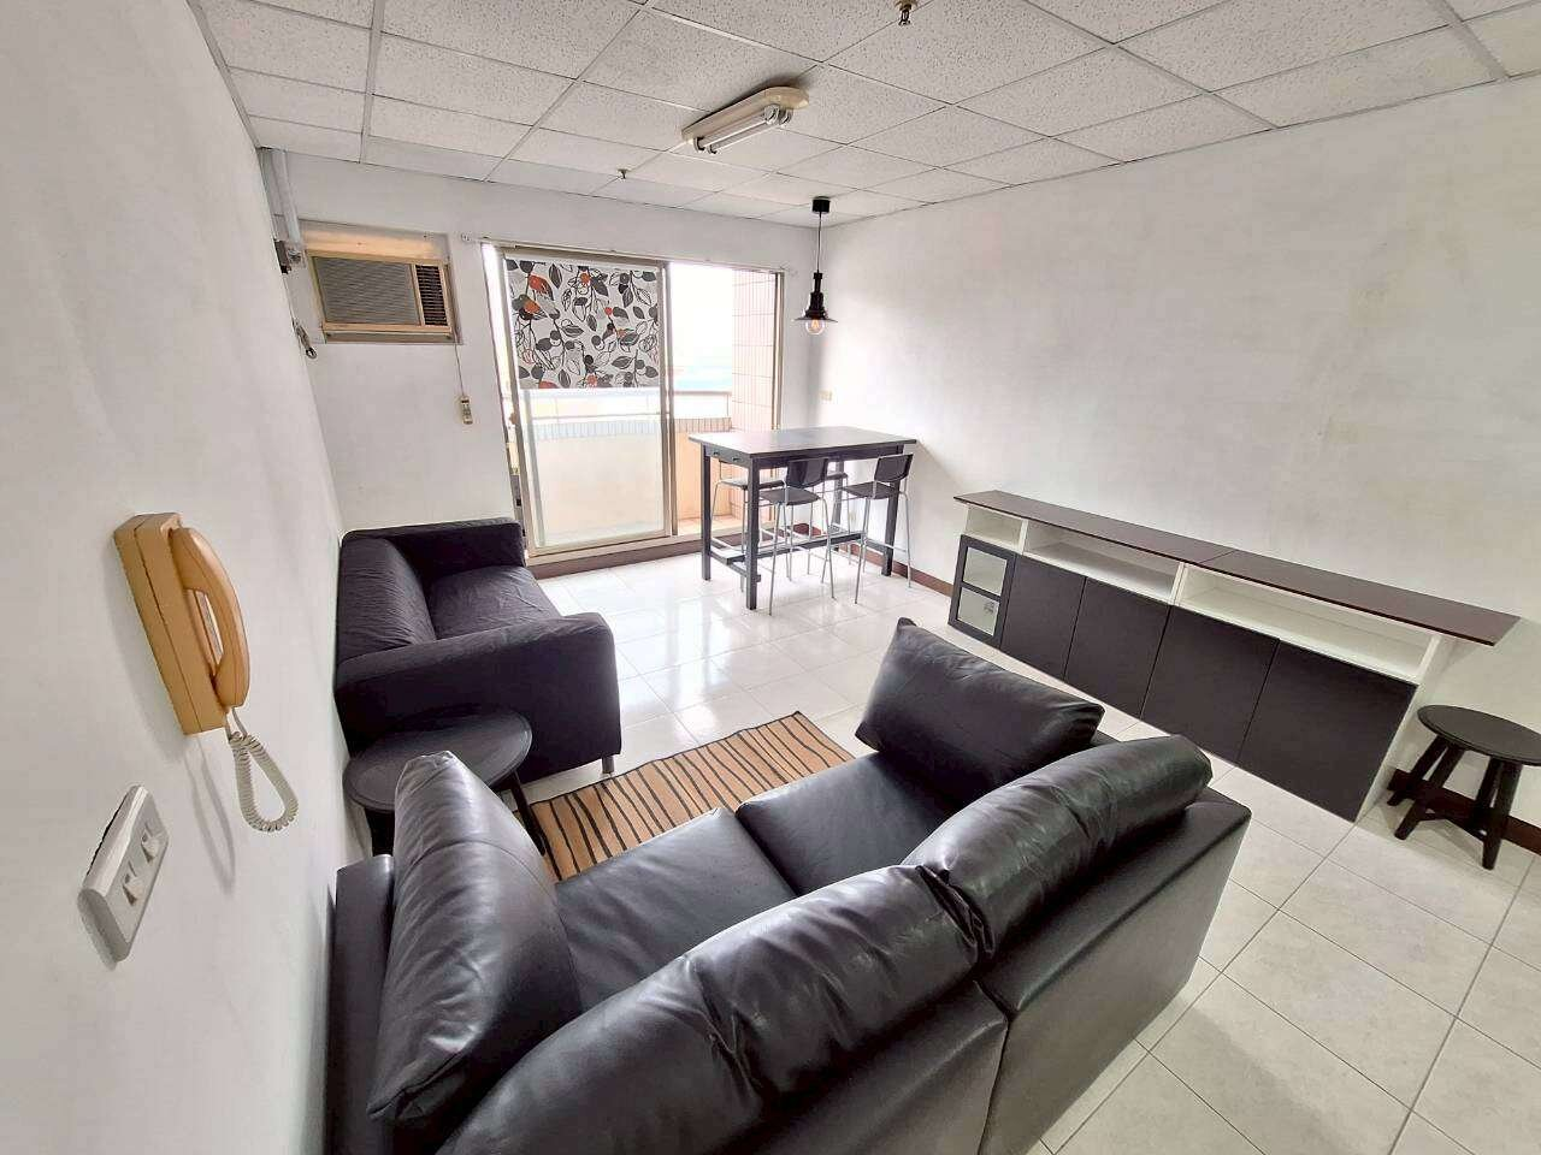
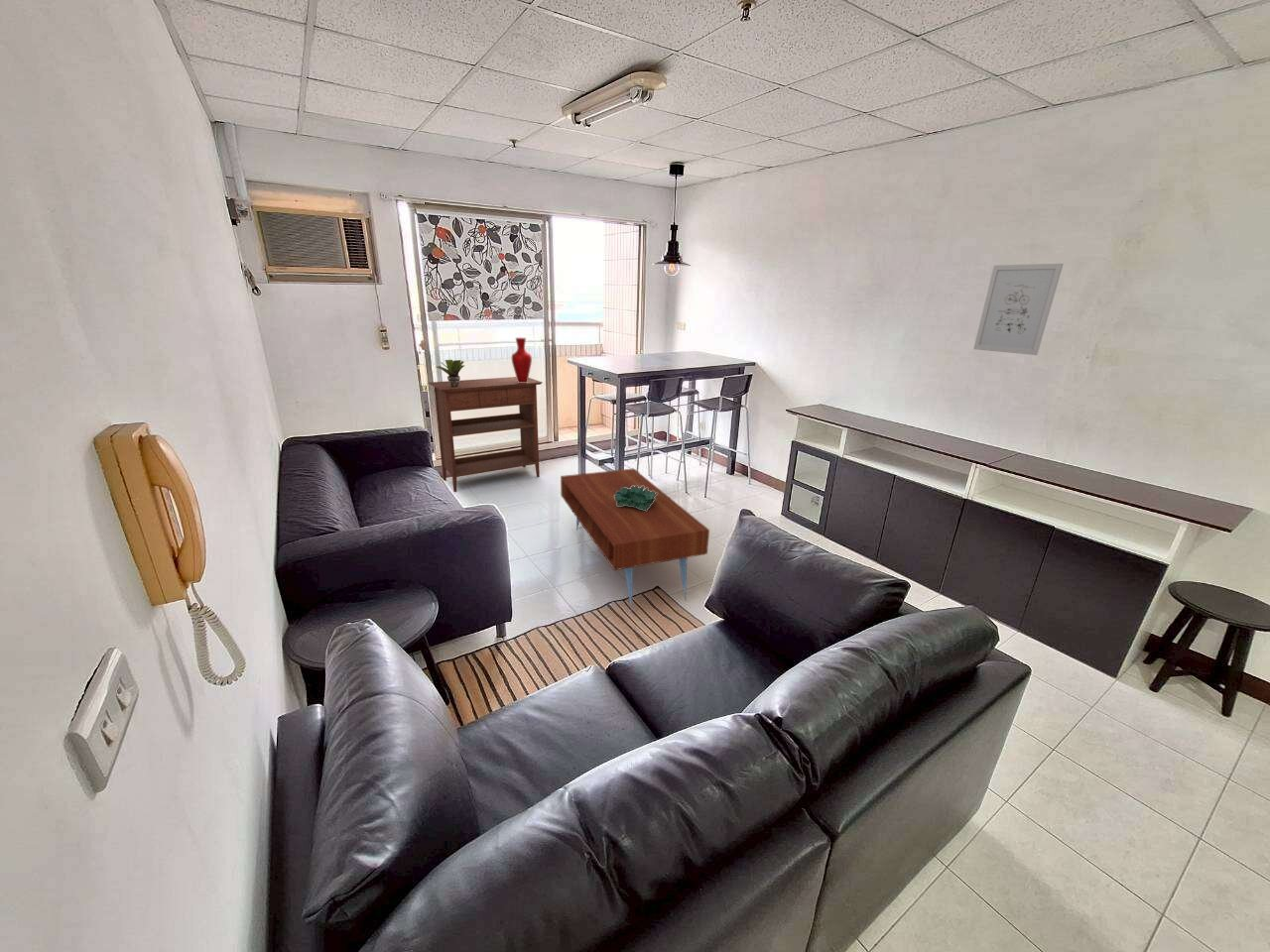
+ console table (489, 431)
+ decorative bowl (636, 497)
+ potted plant (453, 372)
+ wall art (1015, 309)
+ coffee table (625, 531)
+ vase (521, 360)
